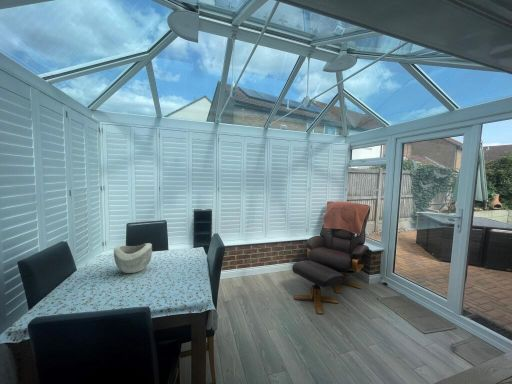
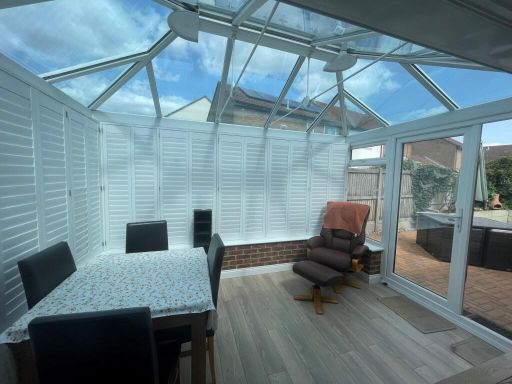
- decorative bowl (133, 257)
